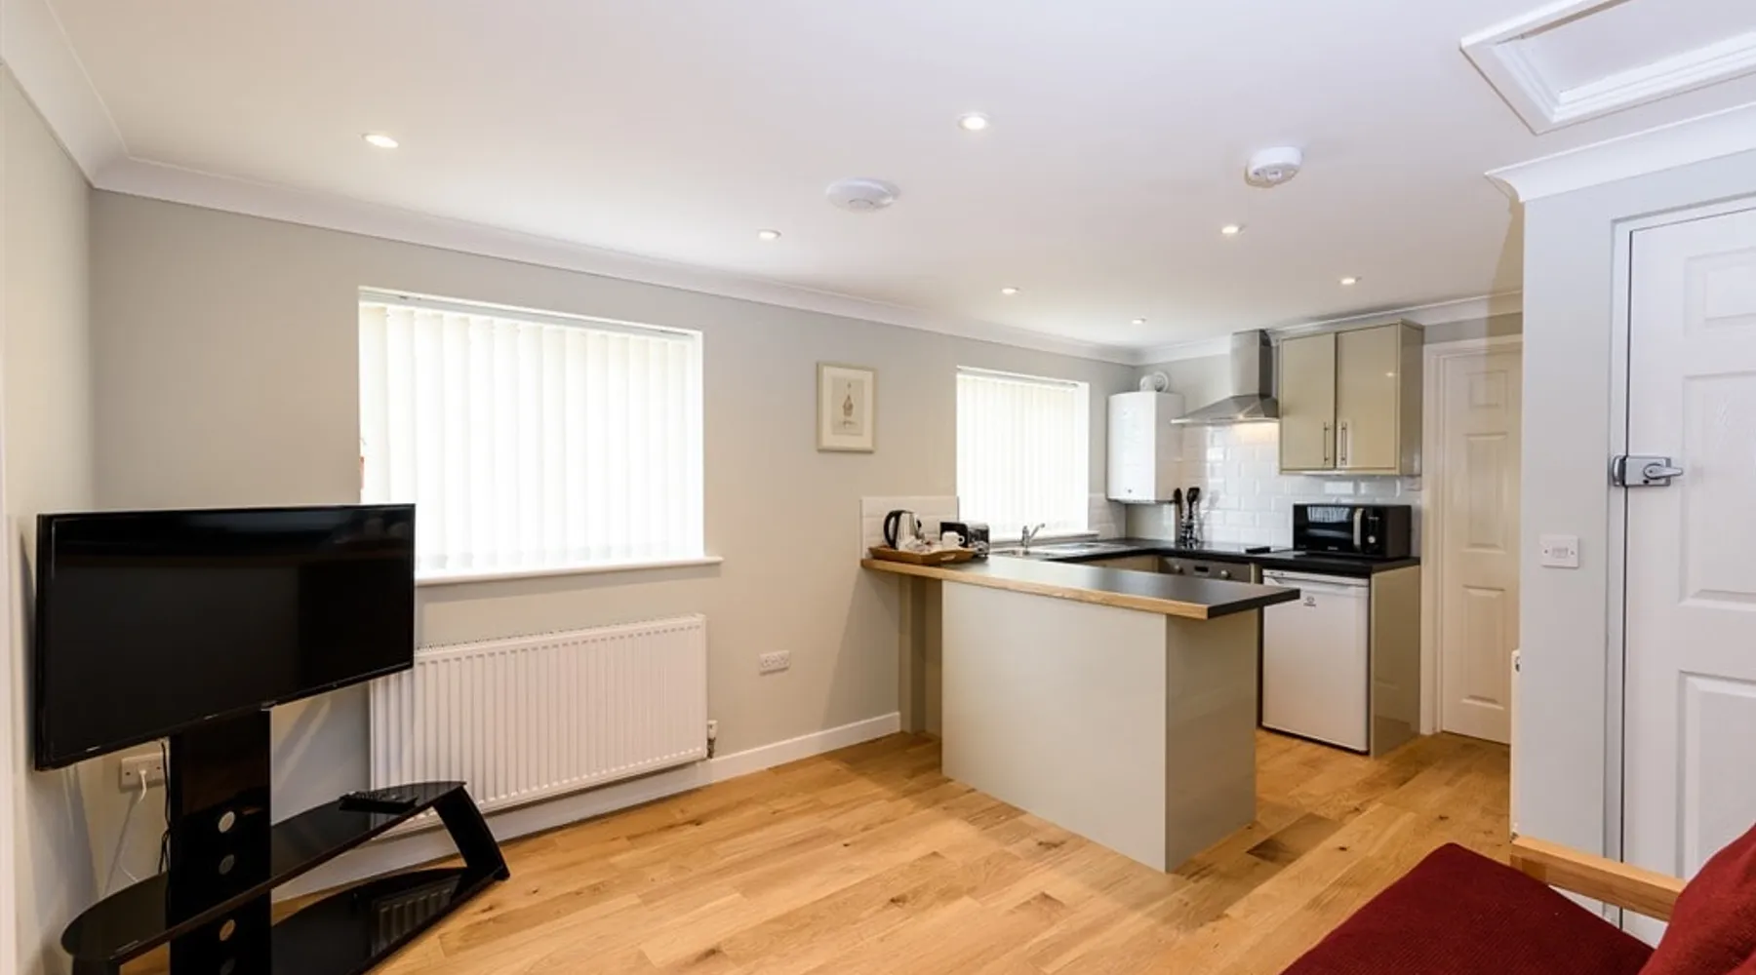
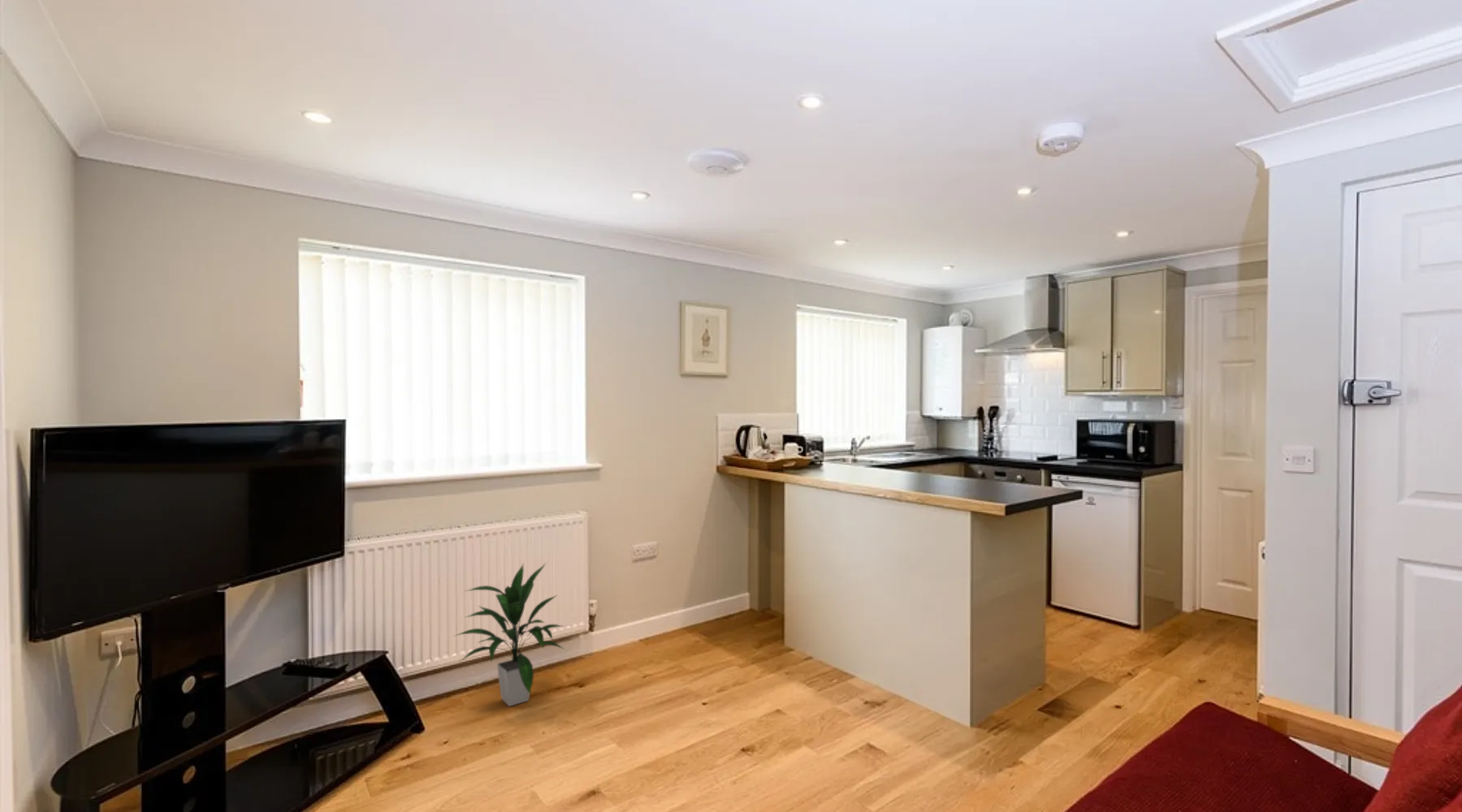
+ indoor plant (513, 634)
